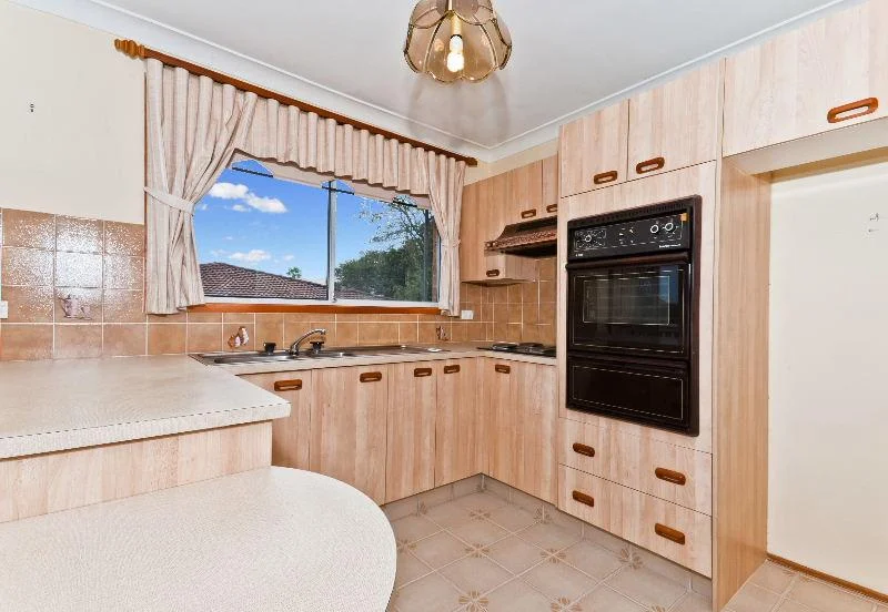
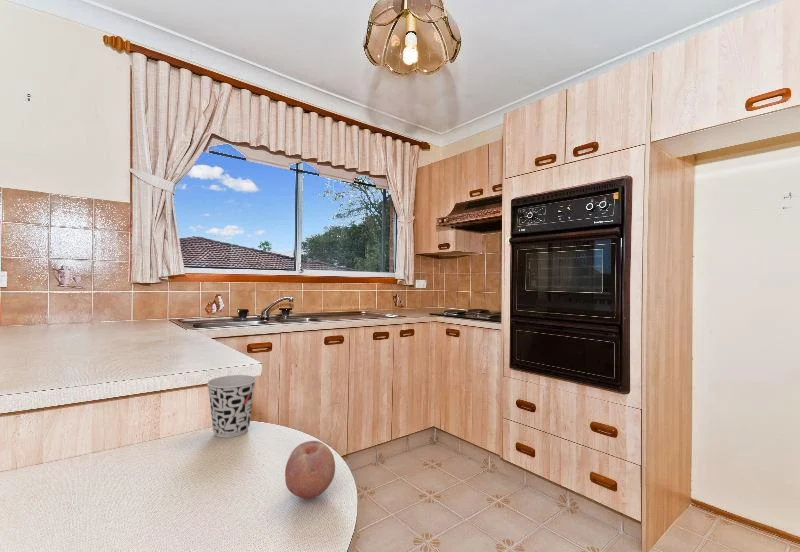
+ fruit (310, 470)
+ cup (231, 405)
